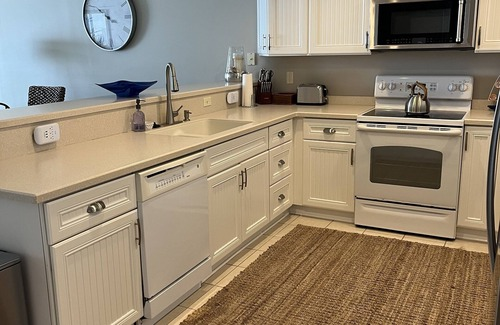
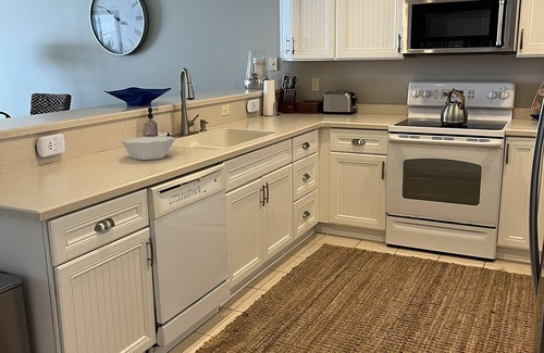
+ bowl (148, 148)
